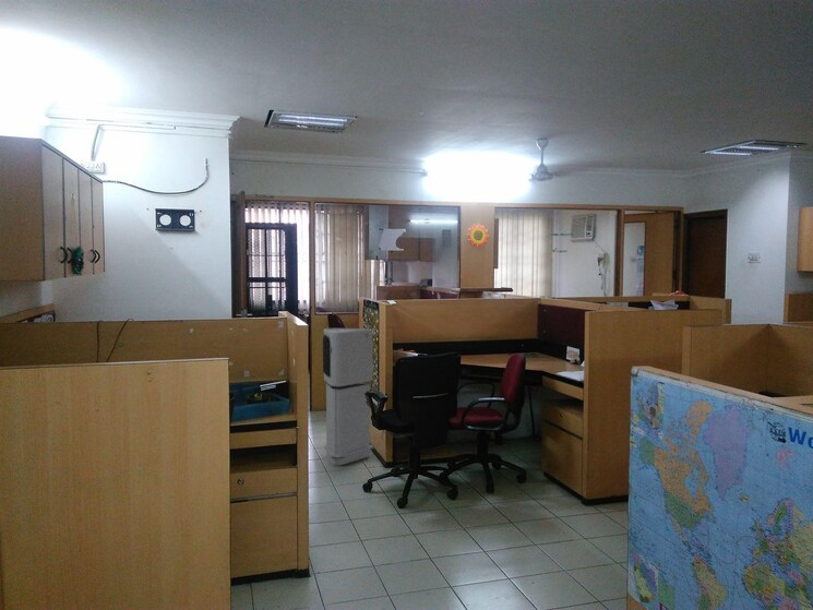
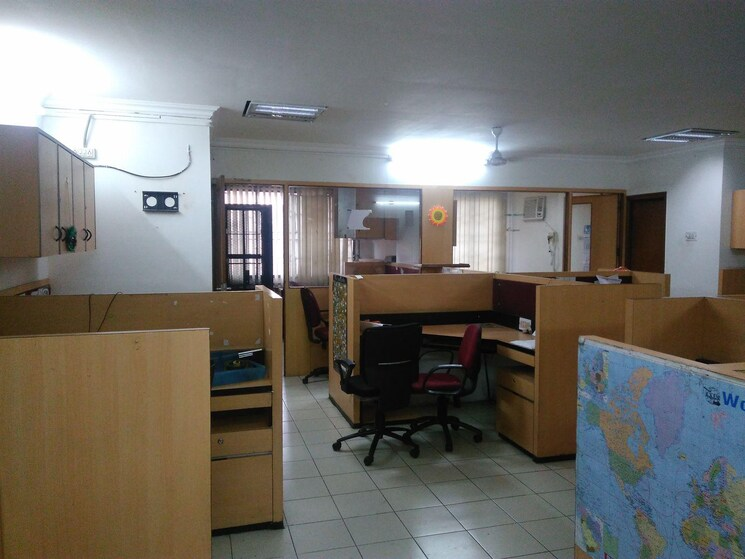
- air purifier (349, 394)
